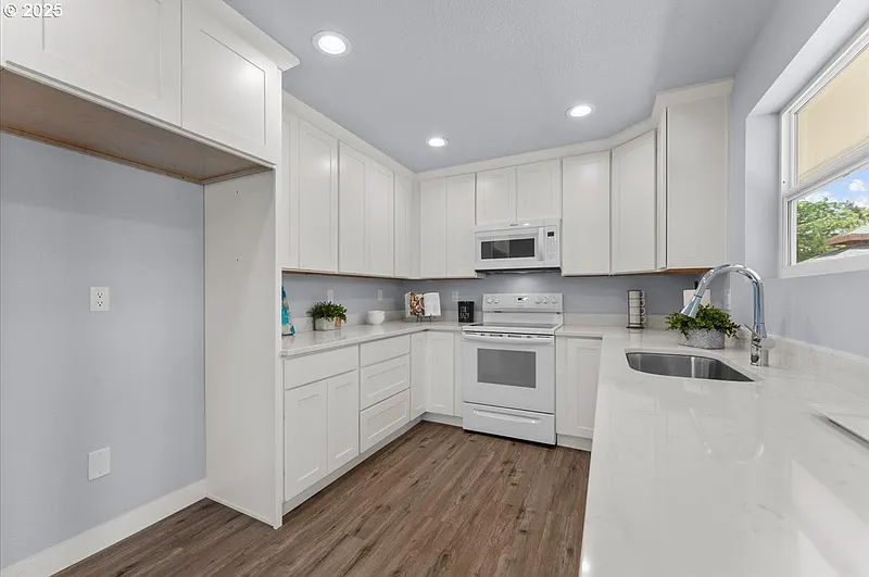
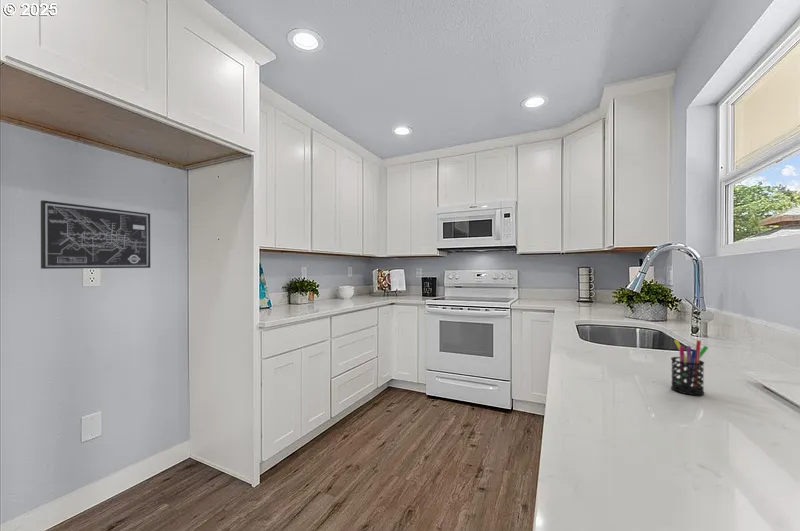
+ wall art (101, 238)
+ pen holder (691, 364)
